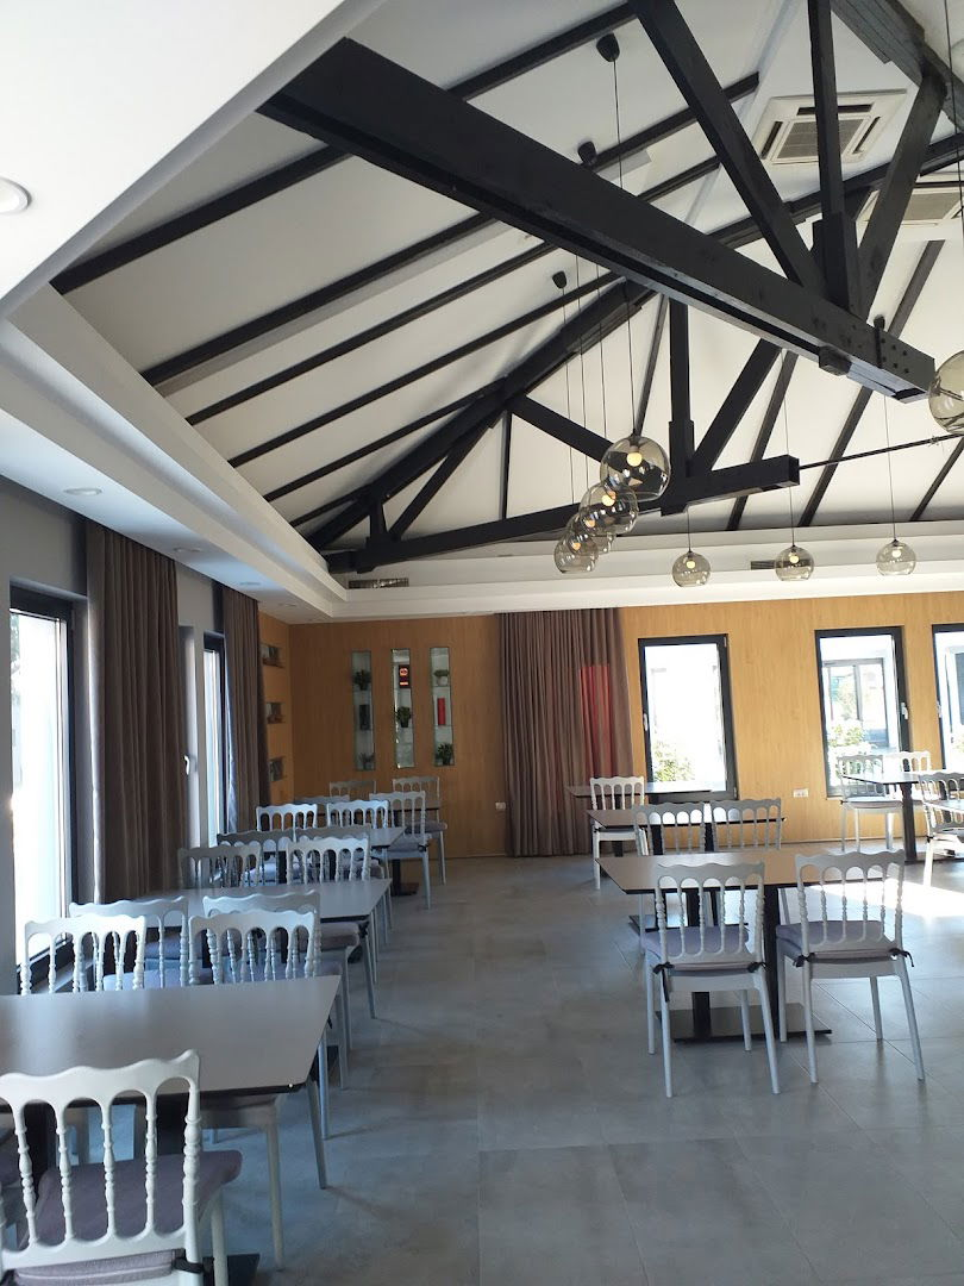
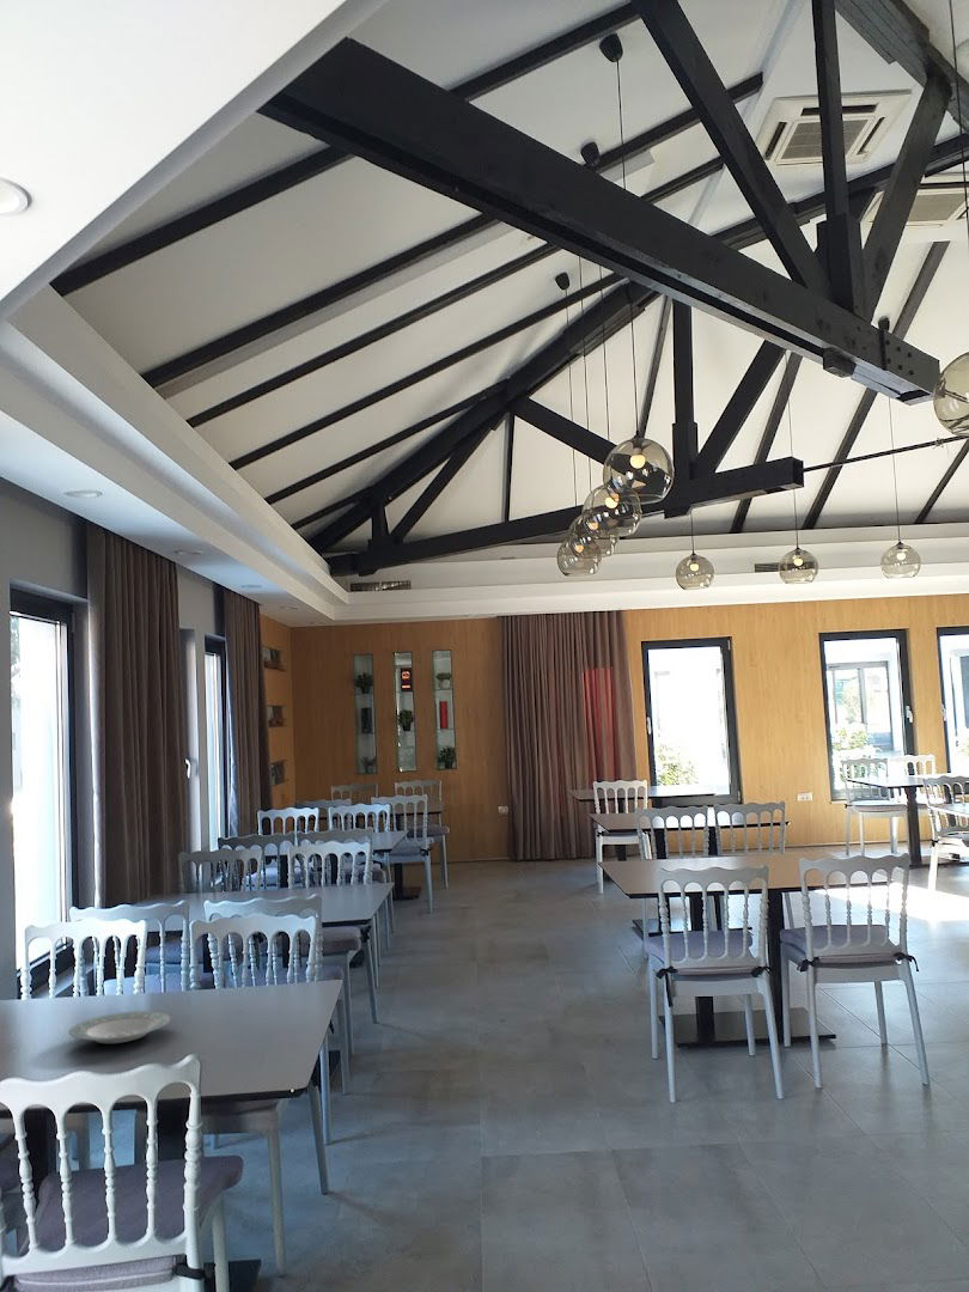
+ plate (121, 1030)
